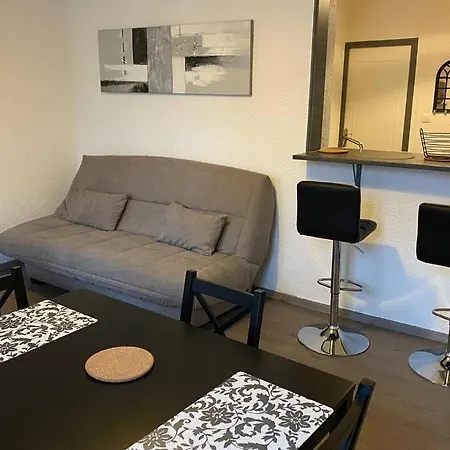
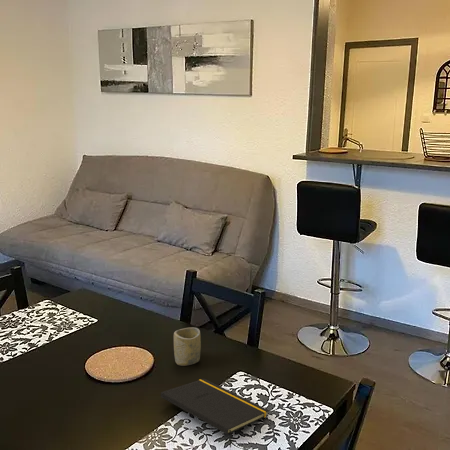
+ notepad (214, 403)
+ cup (187, 346)
